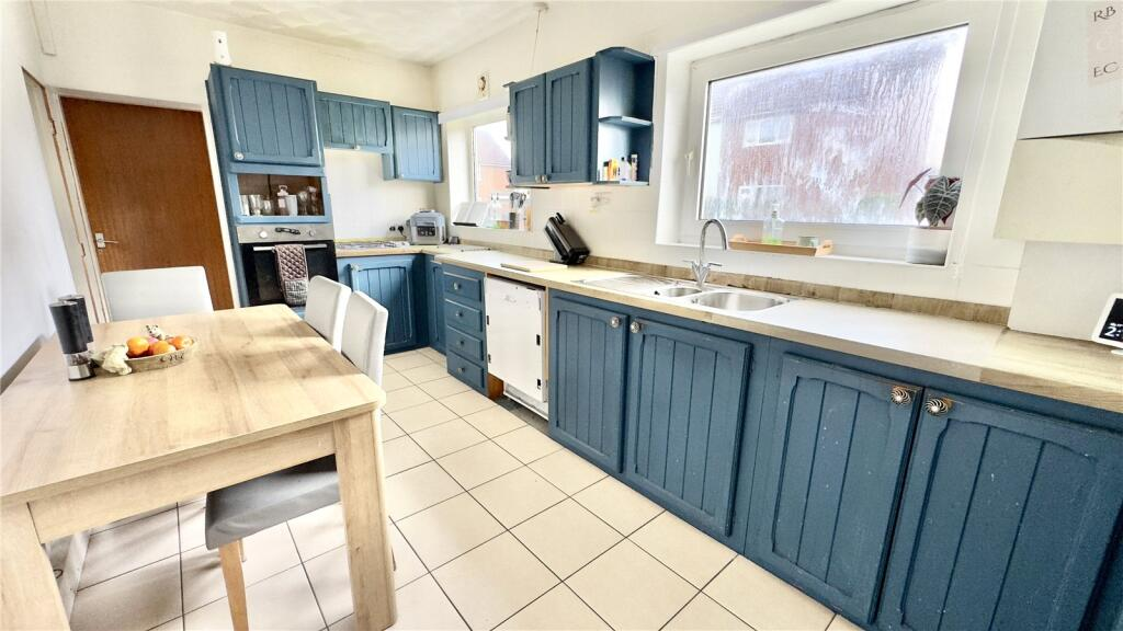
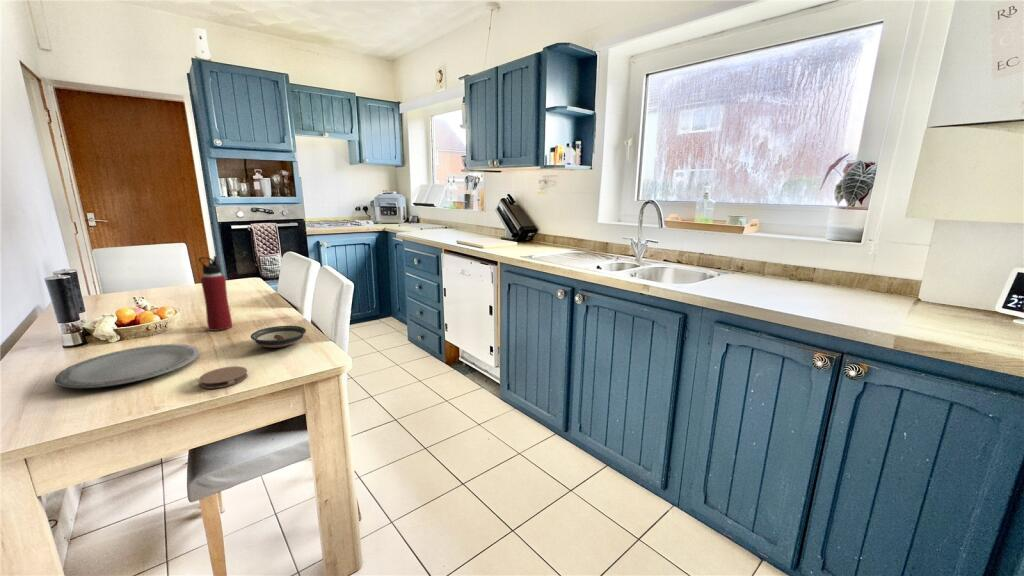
+ coaster (223, 376)
+ saucer (279, 338)
+ plate (133, 365)
+ water bottle (215, 292)
